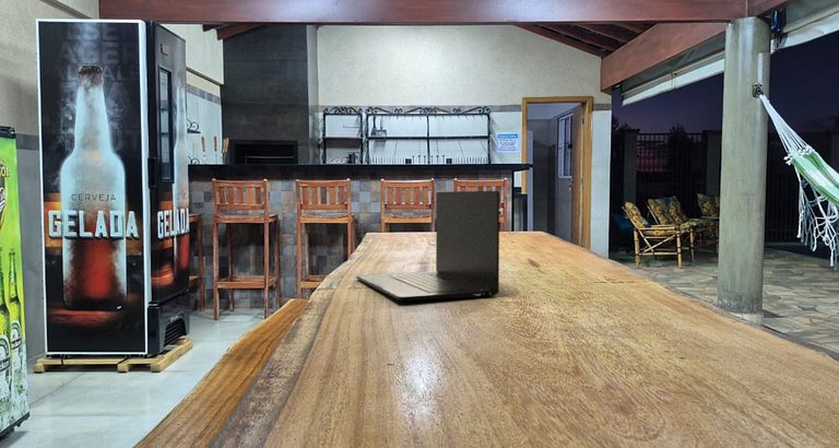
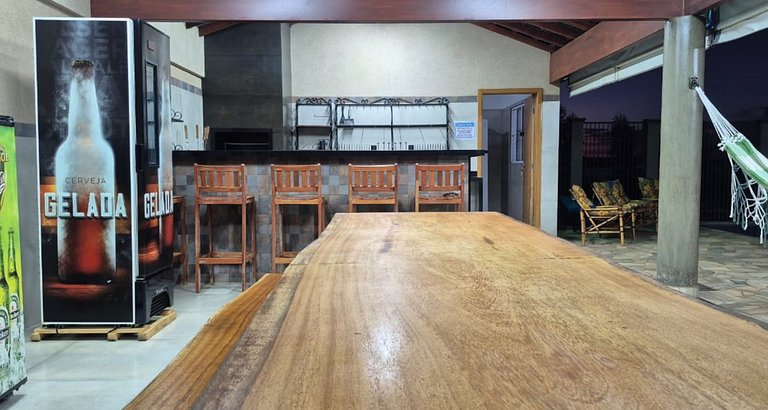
- laptop (436, 239)
